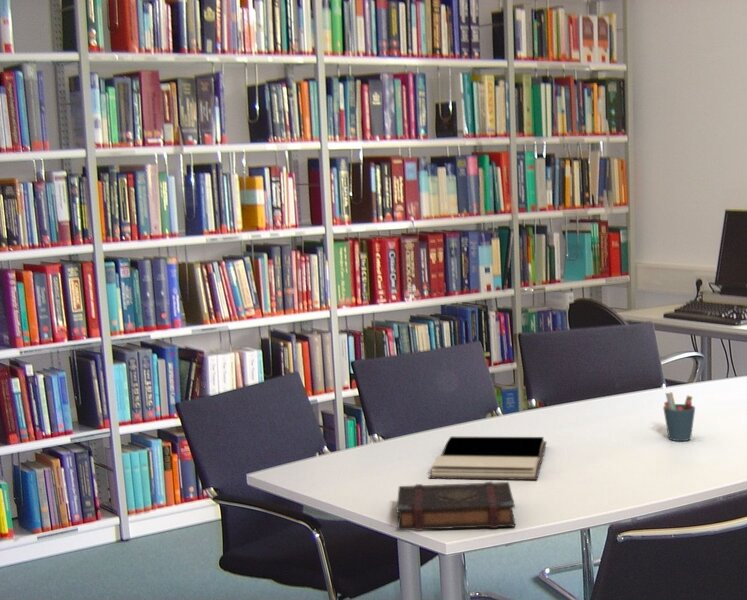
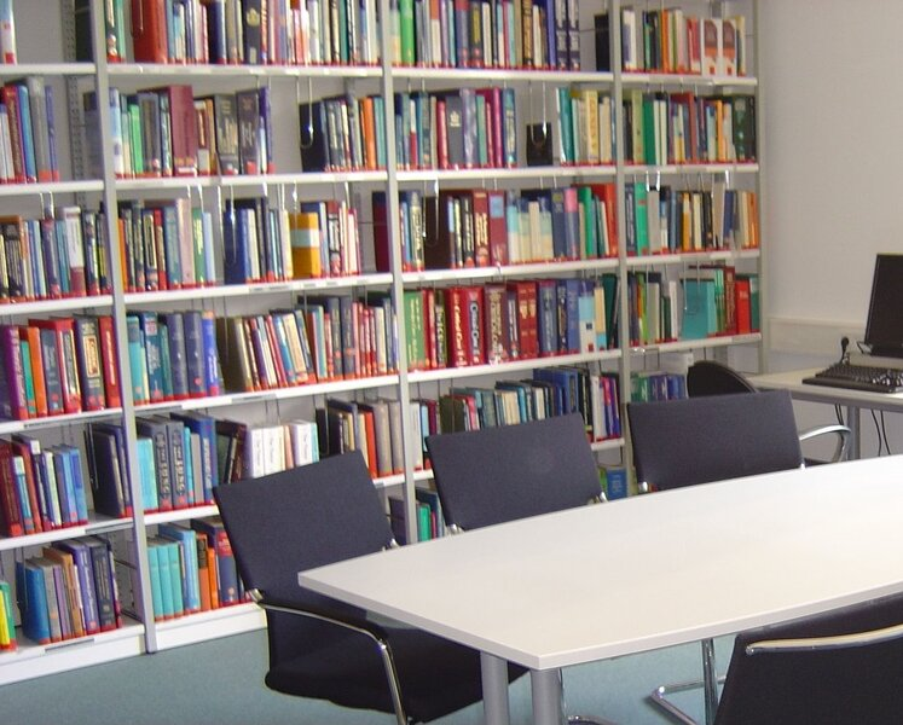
- book (490, 455)
- book (454, 504)
- pen holder (678, 414)
